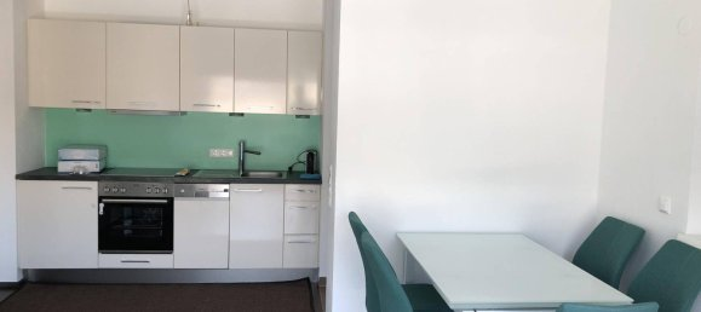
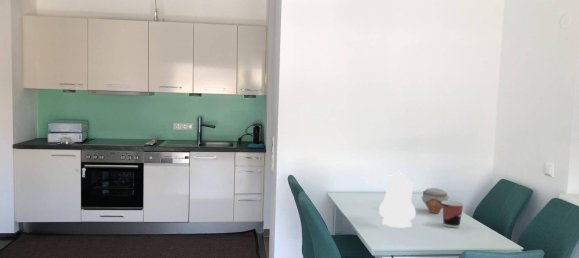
+ jar (435, 200)
+ cup (452, 214)
+ teapot (398, 197)
